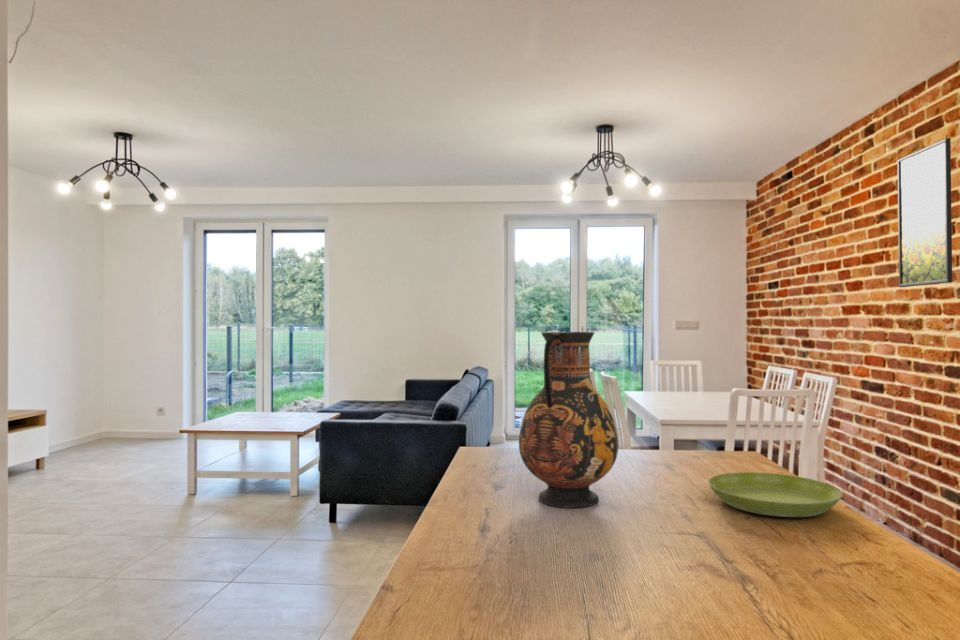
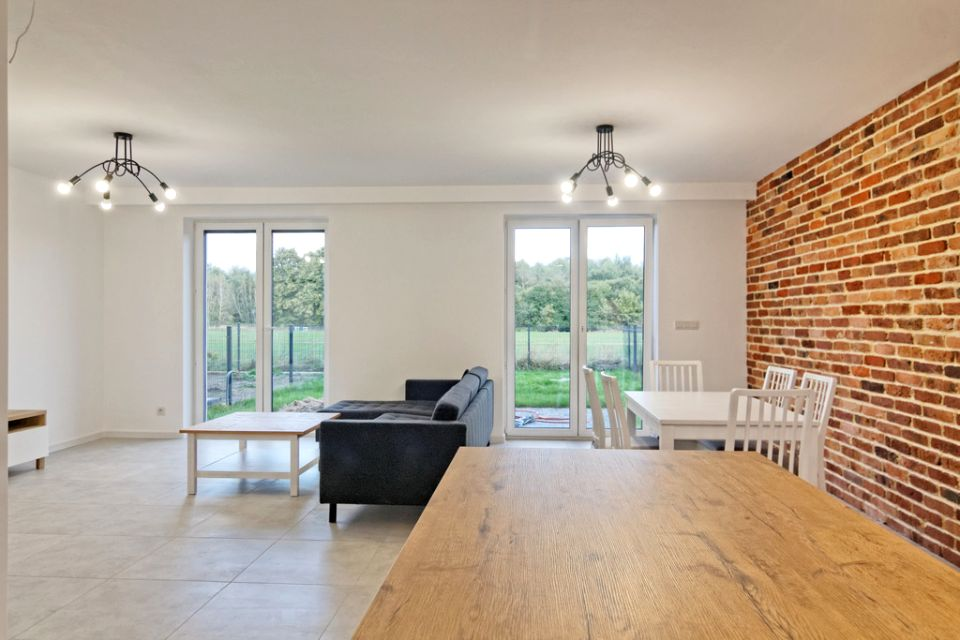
- saucer (772, 494)
- vase (567, 415)
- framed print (923, 217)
